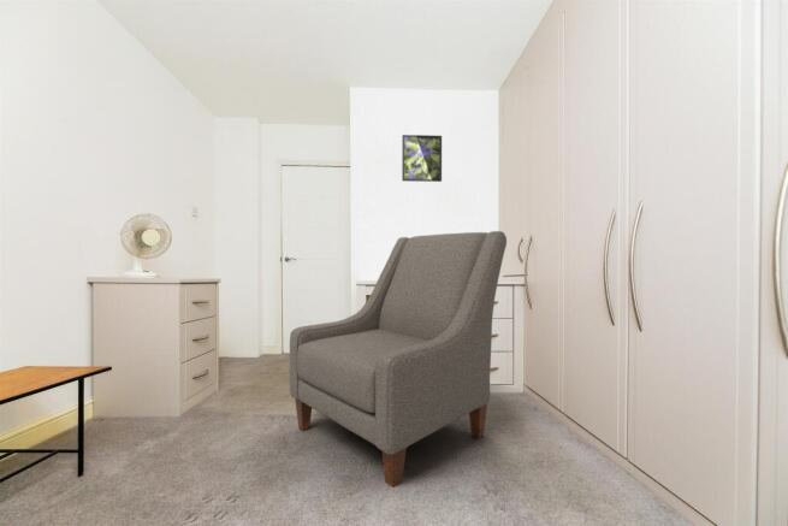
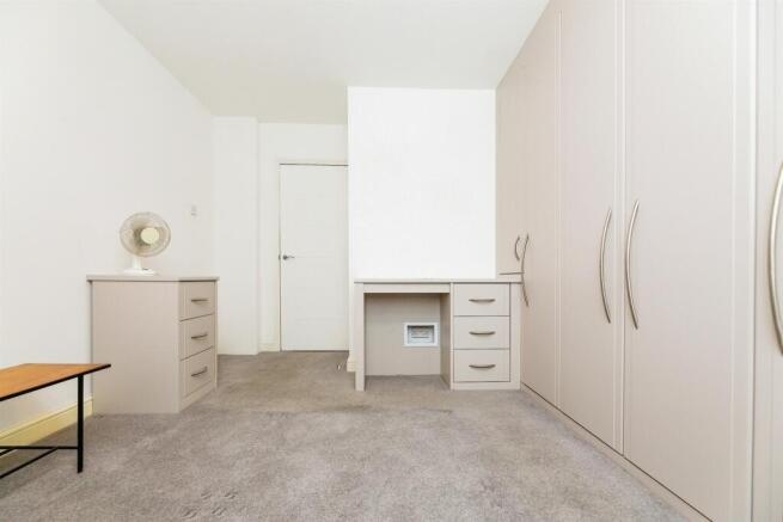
- chair (398, 329)
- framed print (421, 158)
